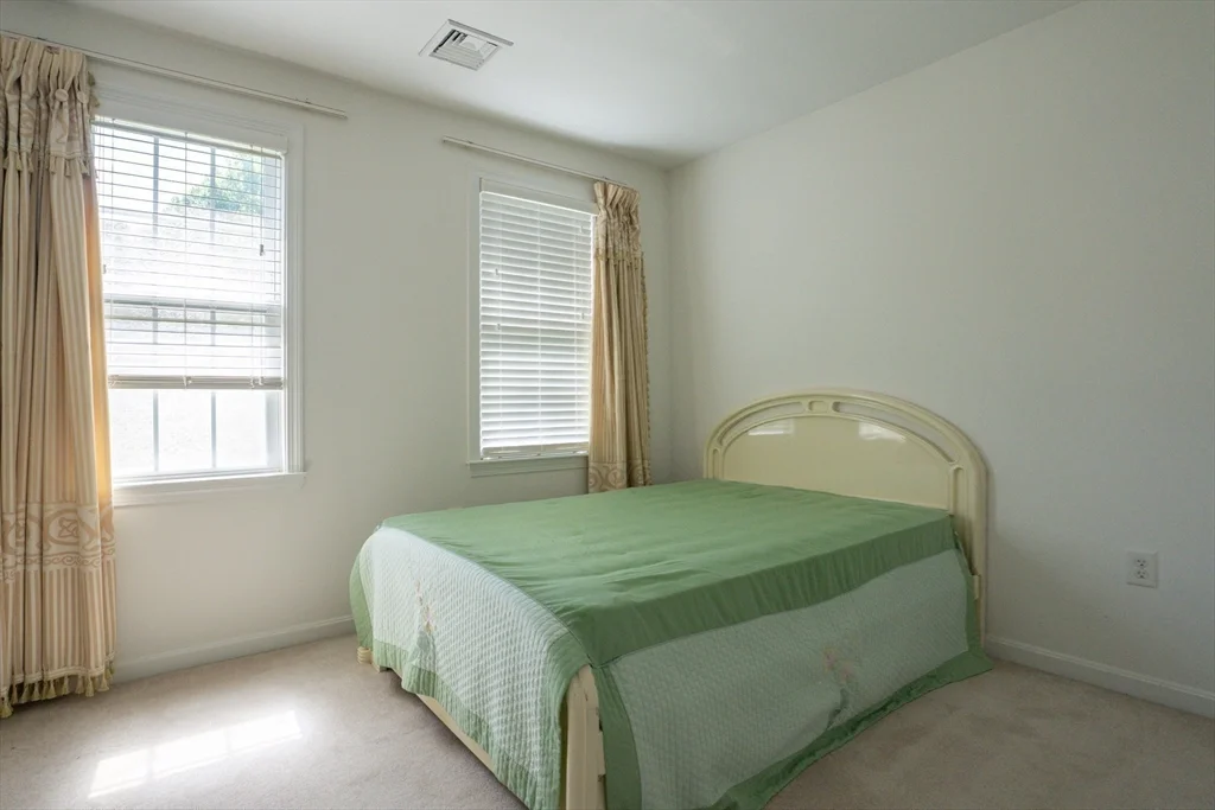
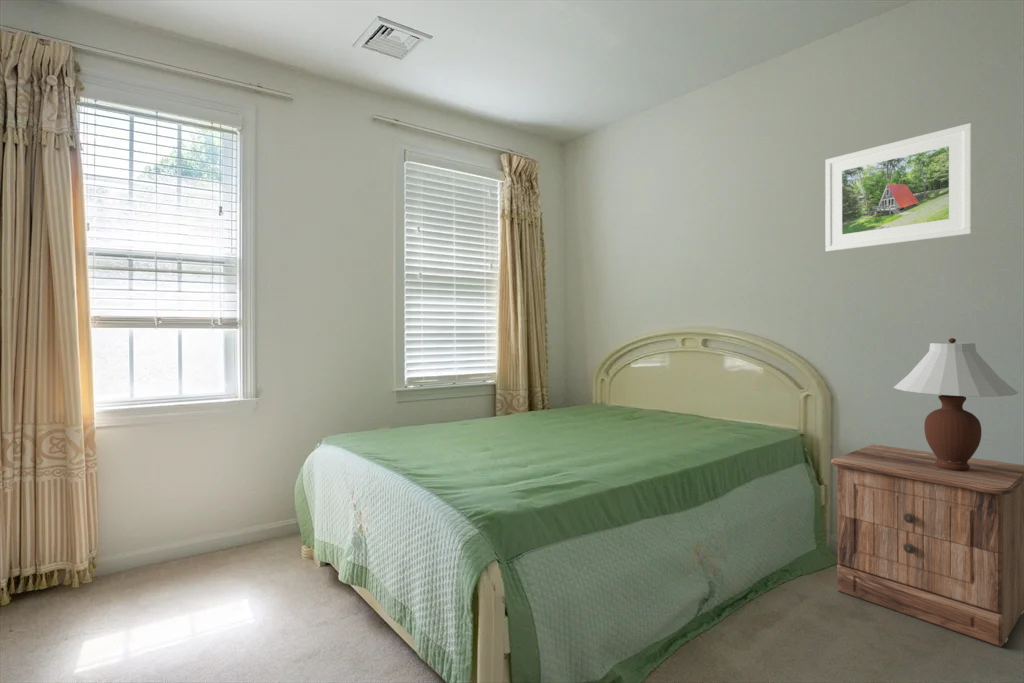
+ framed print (892, 193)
+ nightstand (927, 531)
+ table lamp (952, 402)
